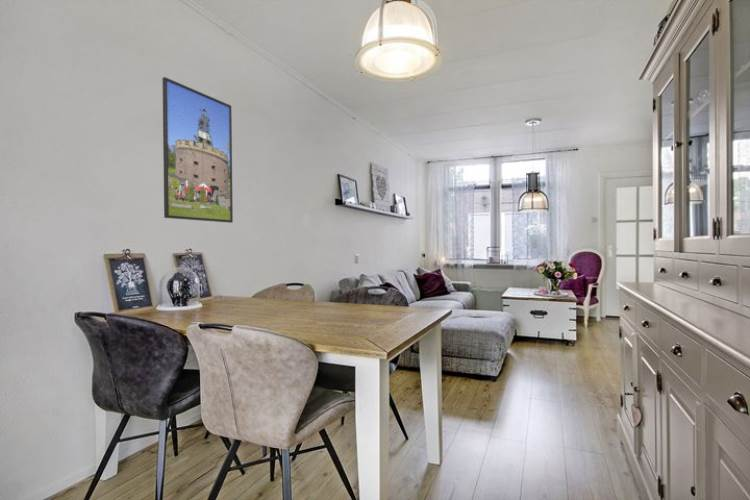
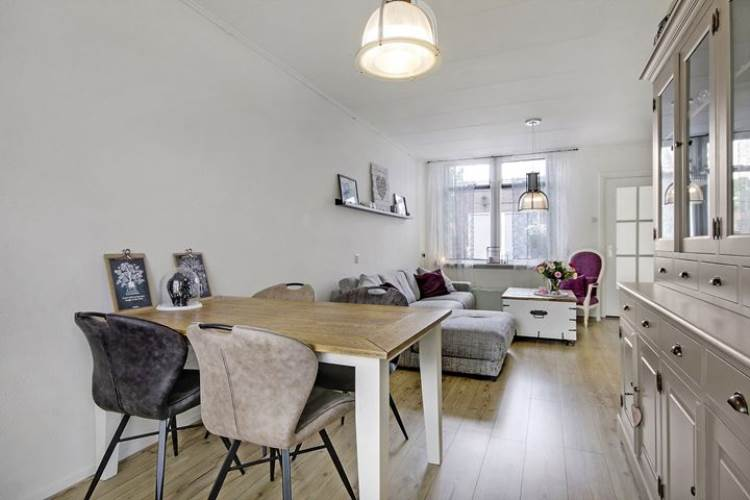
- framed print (200, 156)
